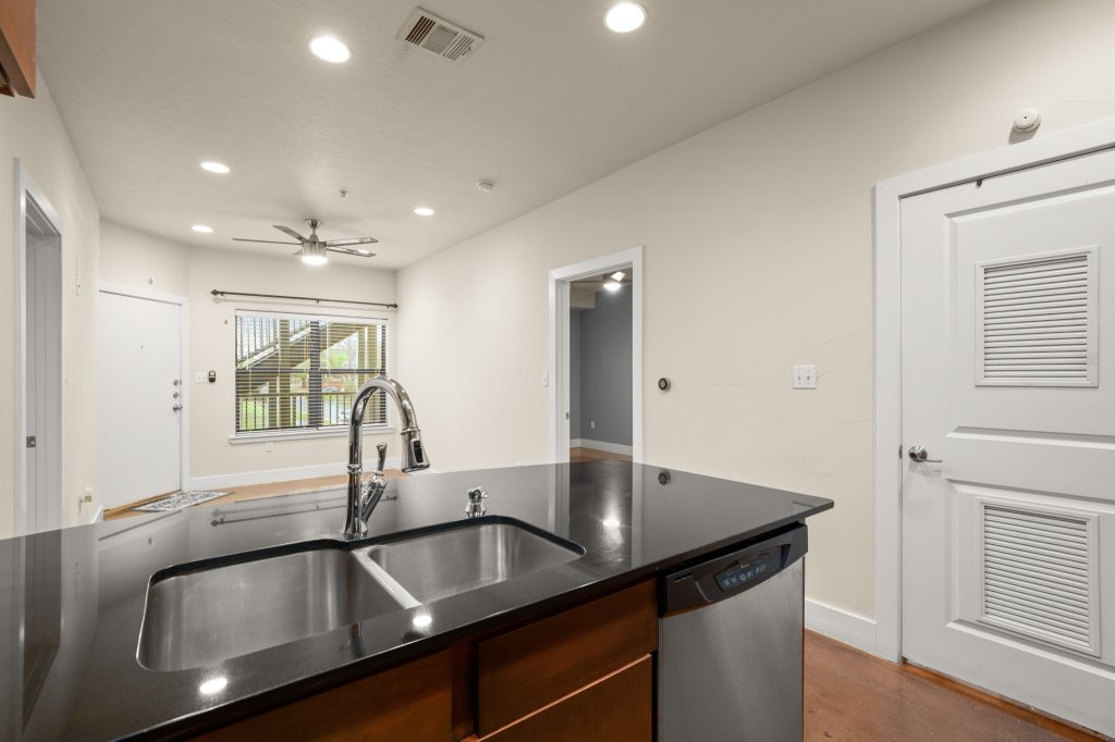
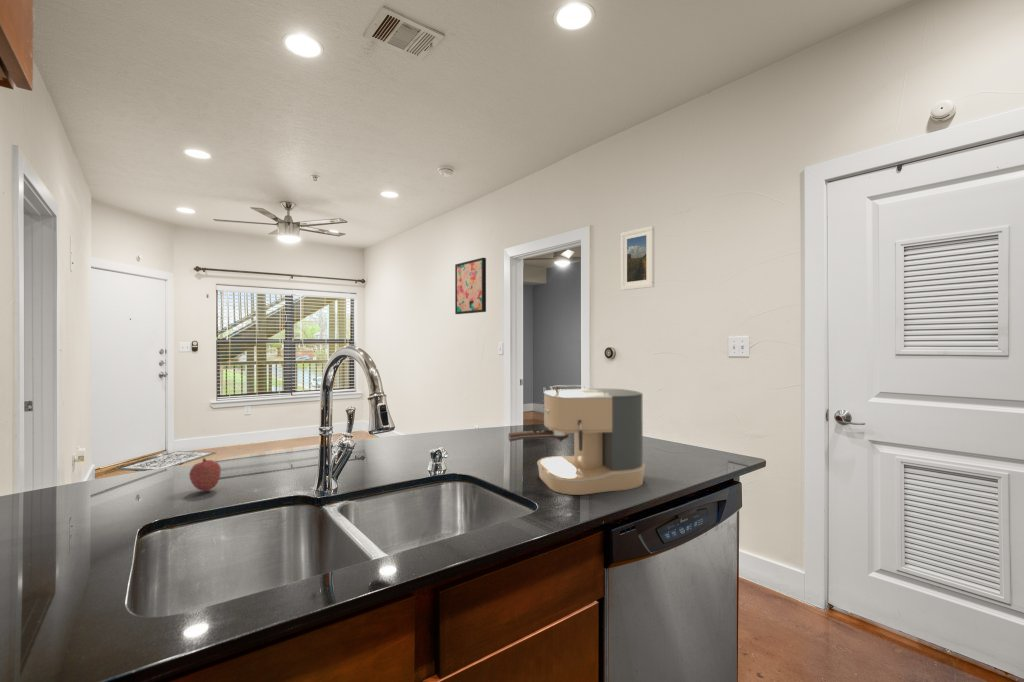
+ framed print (637, 259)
+ wall art (469, 287)
+ fruit (205, 474)
+ coffee maker (576, 433)
